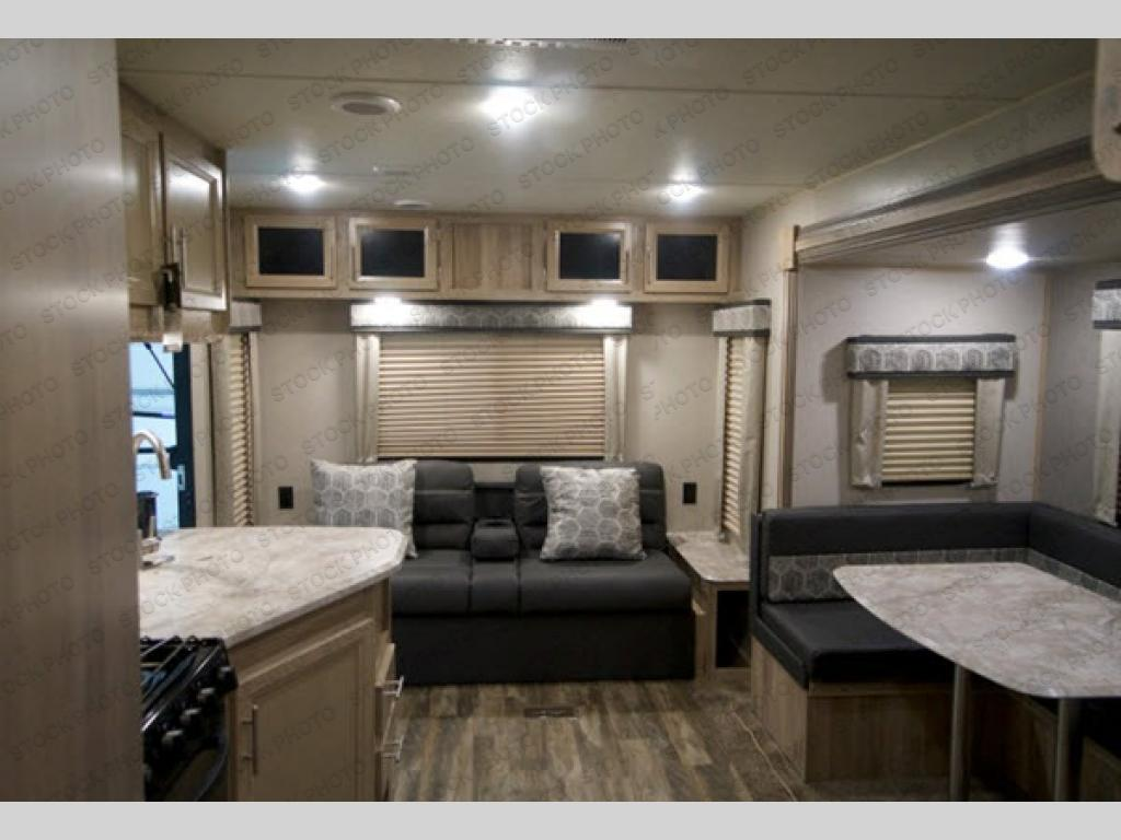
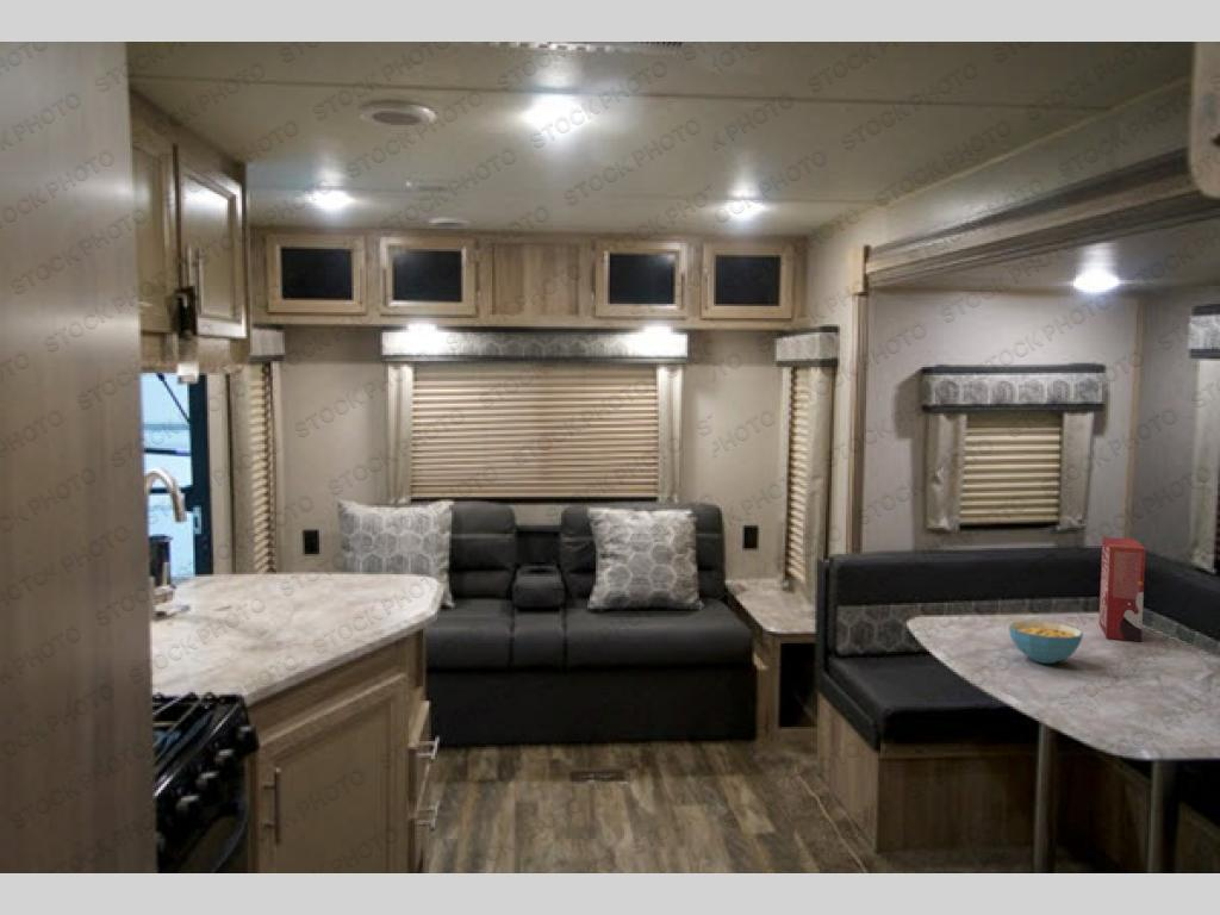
+ cereal box (1121, 587)
+ cereal bowl (1045, 645)
